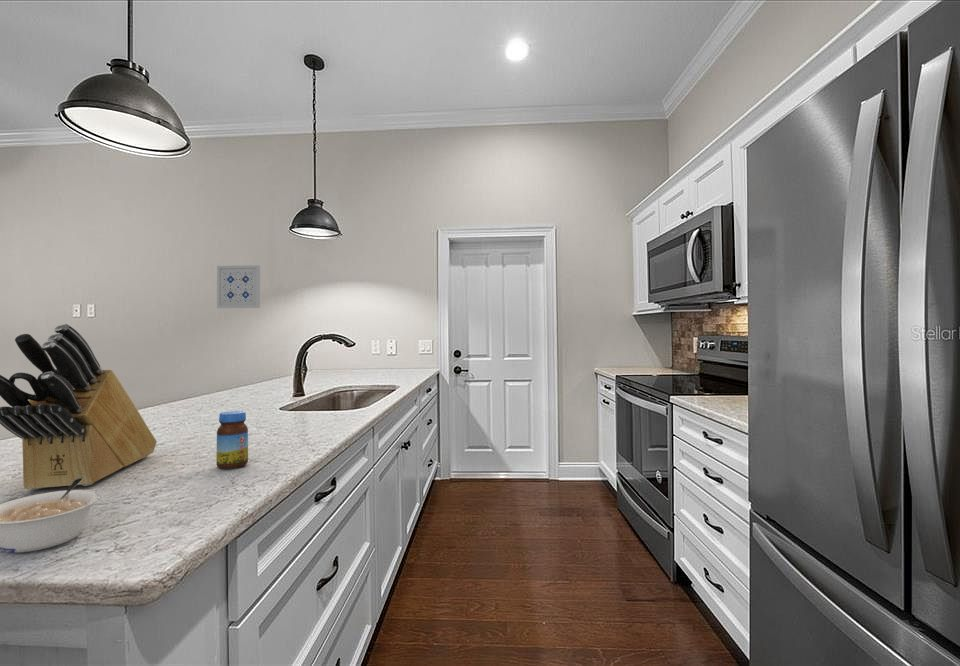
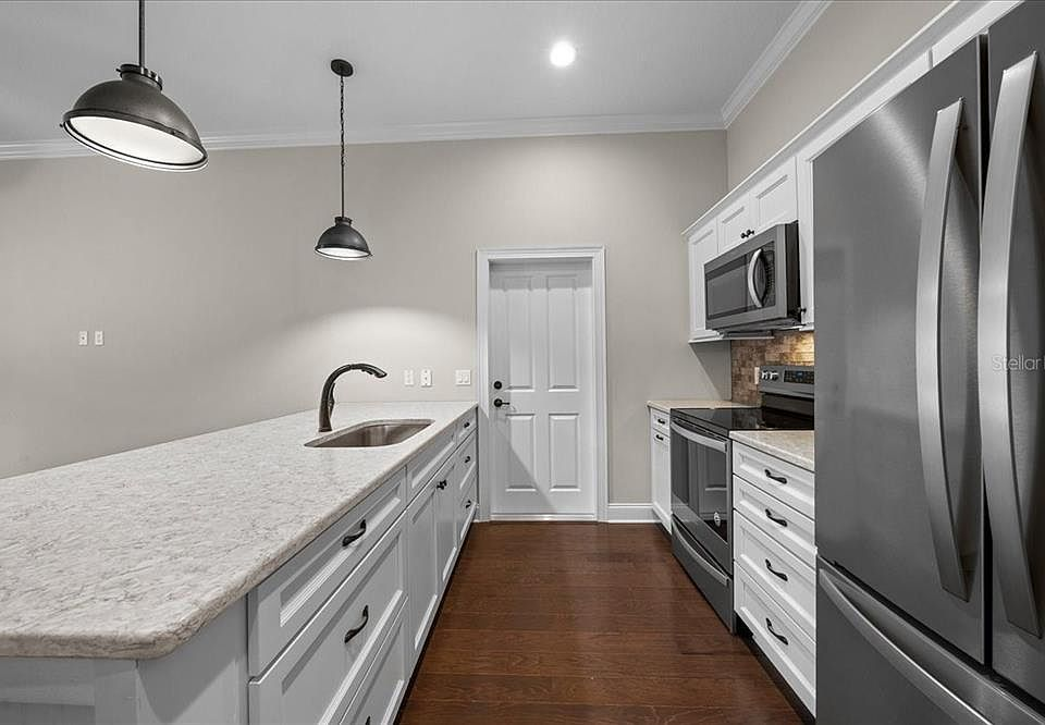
- legume (42, 517)
- knife block (85, 400)
- jar (232, 438)
- wall art (238, 286)
